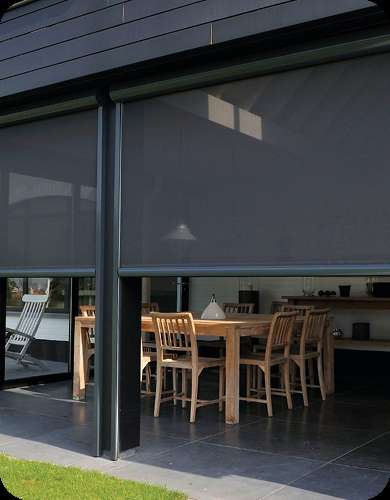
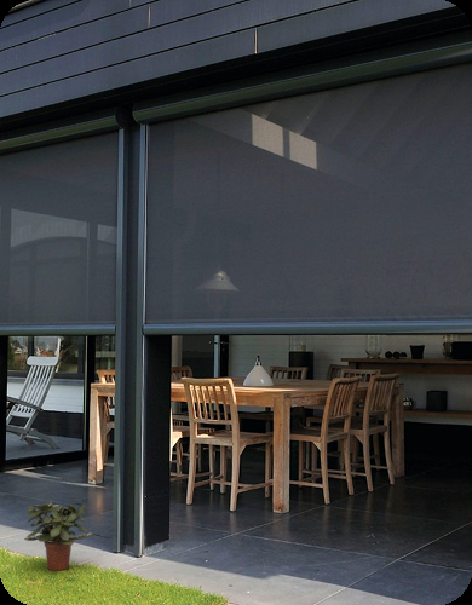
+ potted plant (59, 534)
